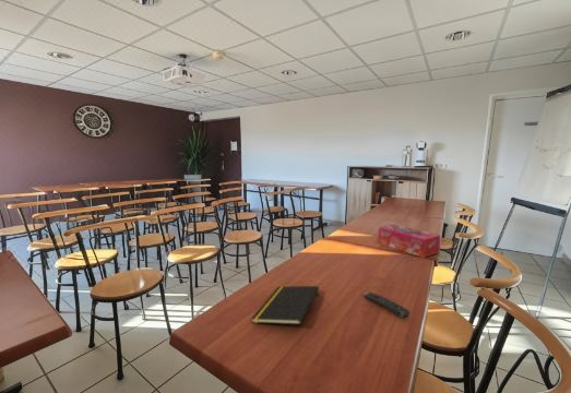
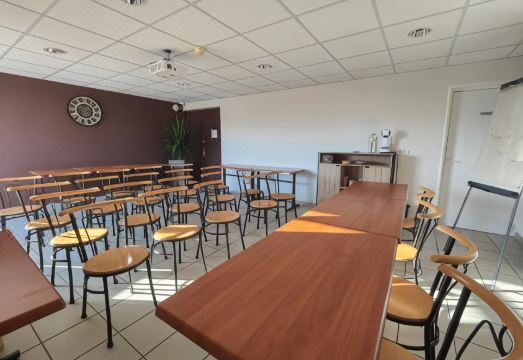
- tissue box (407, 239)
- notepad (287, 302)
- remote control (383, 302)
